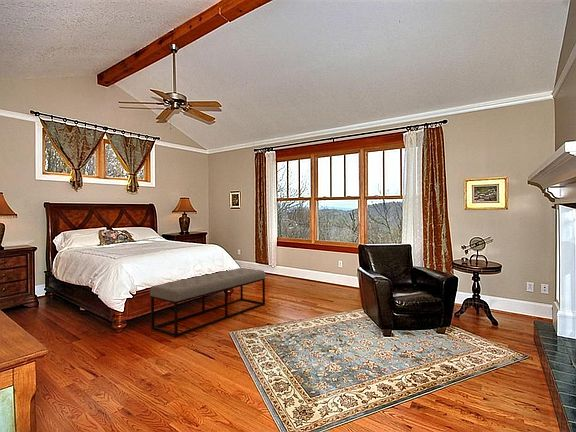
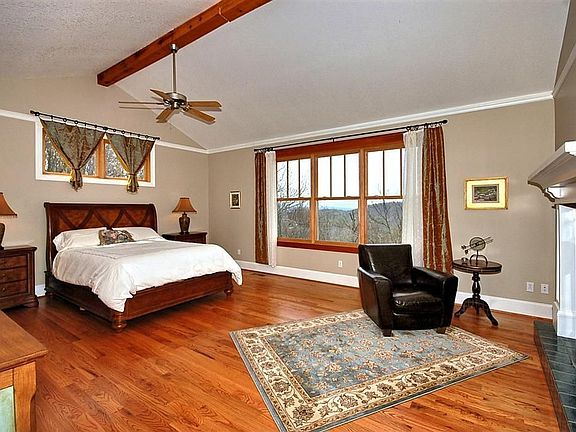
- bench (212, 293)
